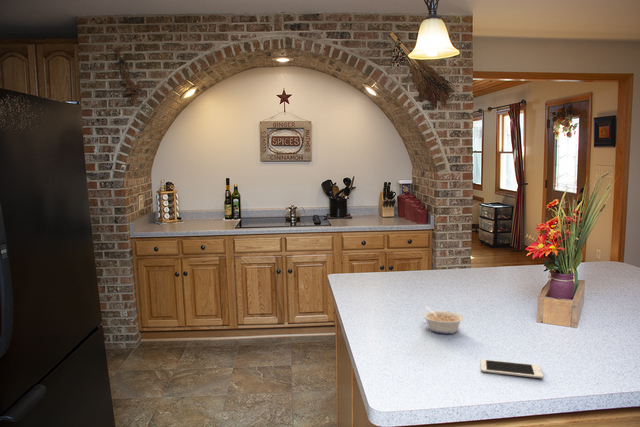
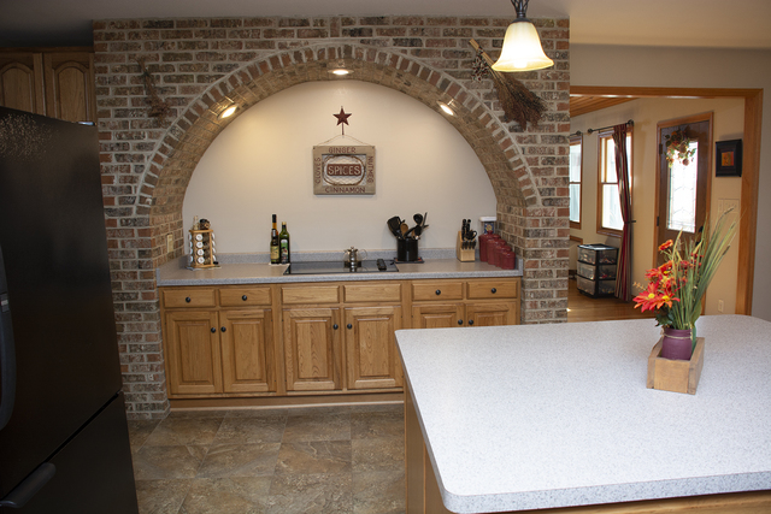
- cell phone (510, 368)
- legume (441, 321)
